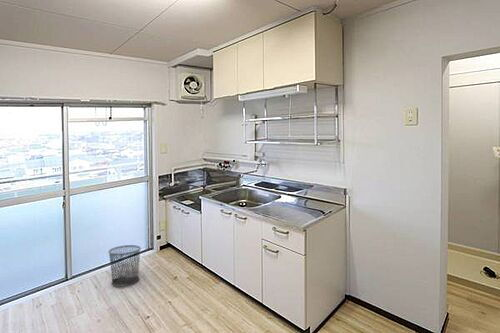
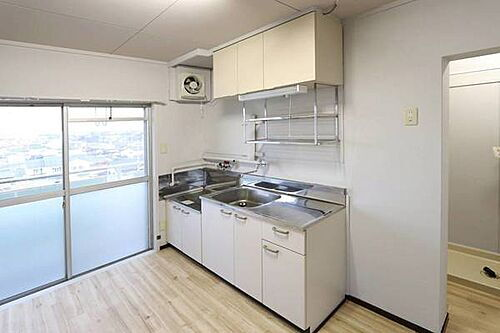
- waste bin (124, 265)
